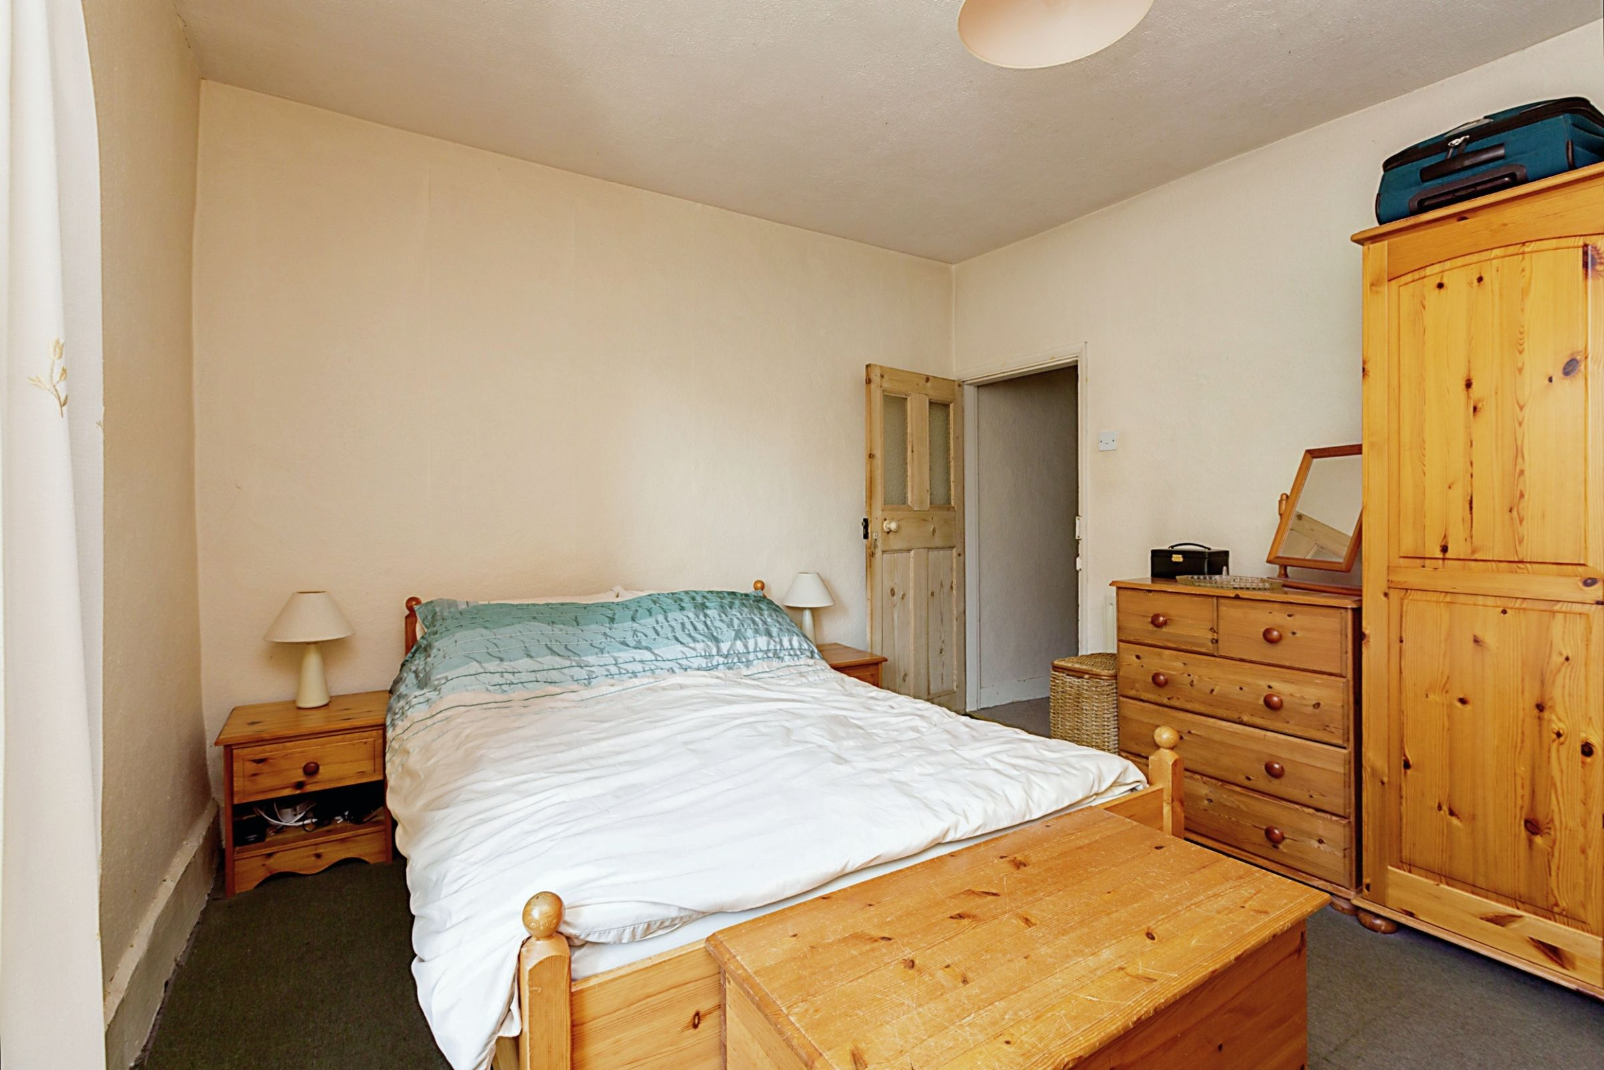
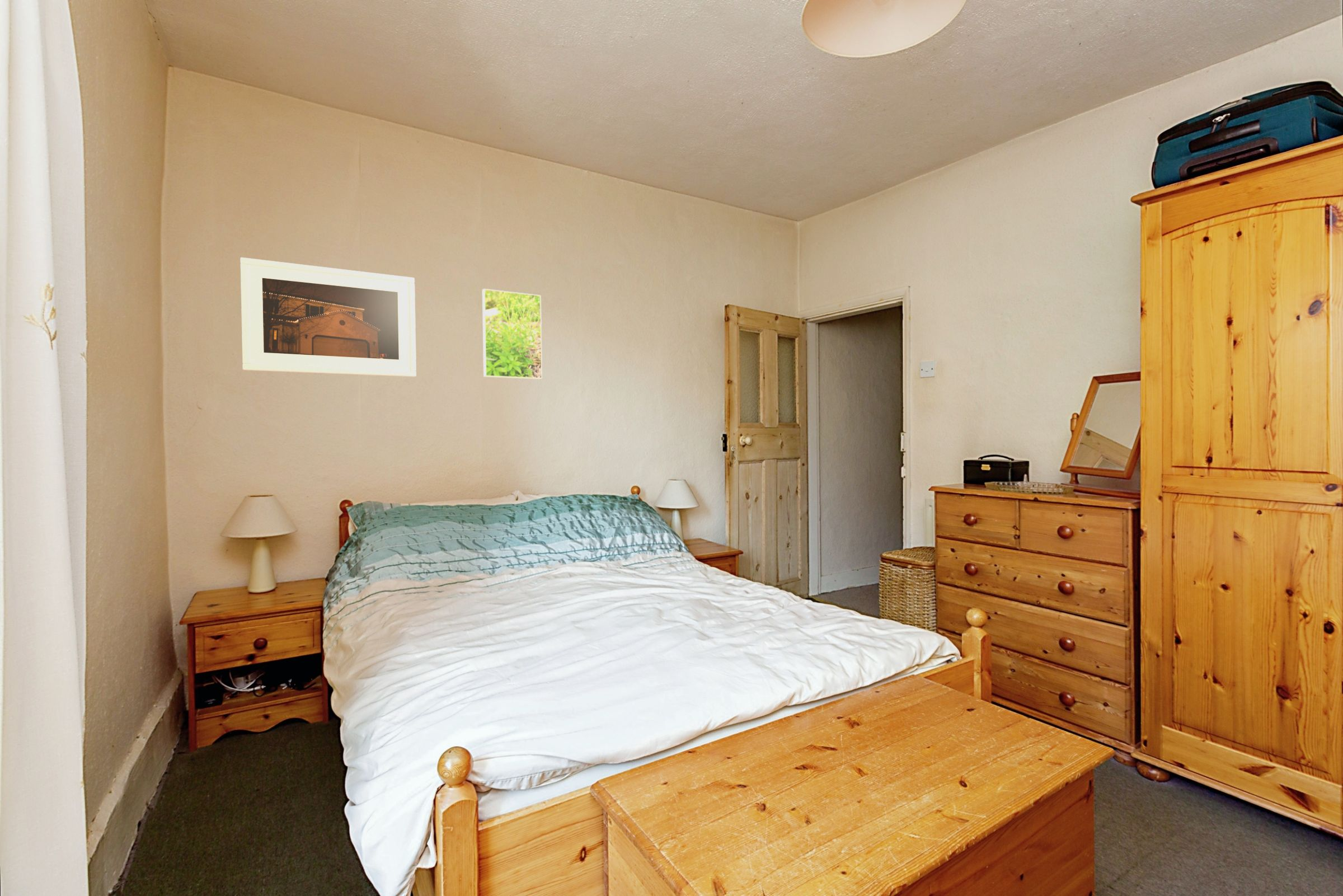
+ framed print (334, 321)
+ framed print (513, 335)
